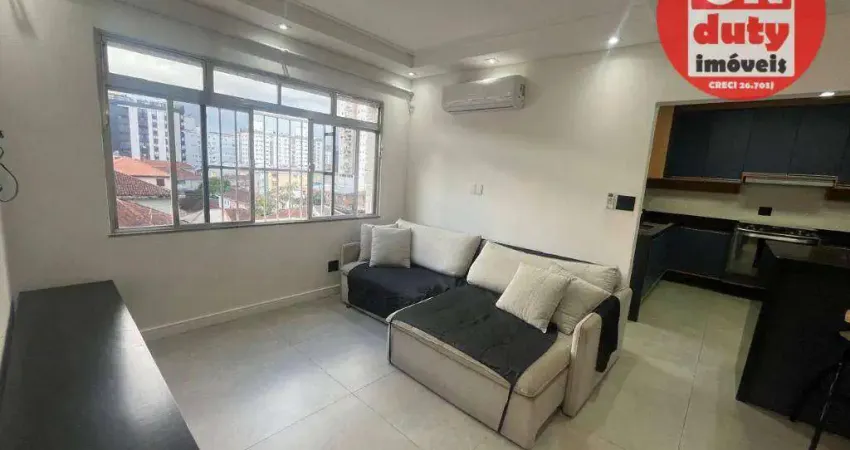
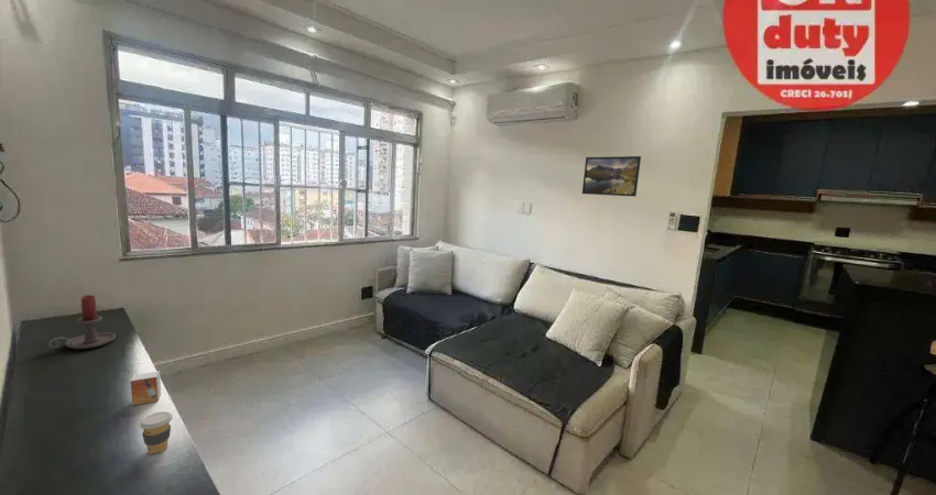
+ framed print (609, 176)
+ coffee cup (156, 432)
+ candle holder (81, 320)
+ small box (145, 387)
